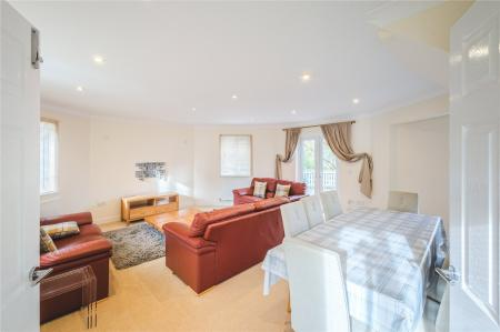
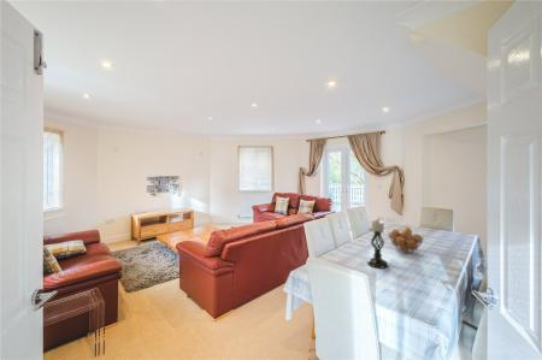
+ candle holder (377, 241)
+ fruit basket (405, 240)
